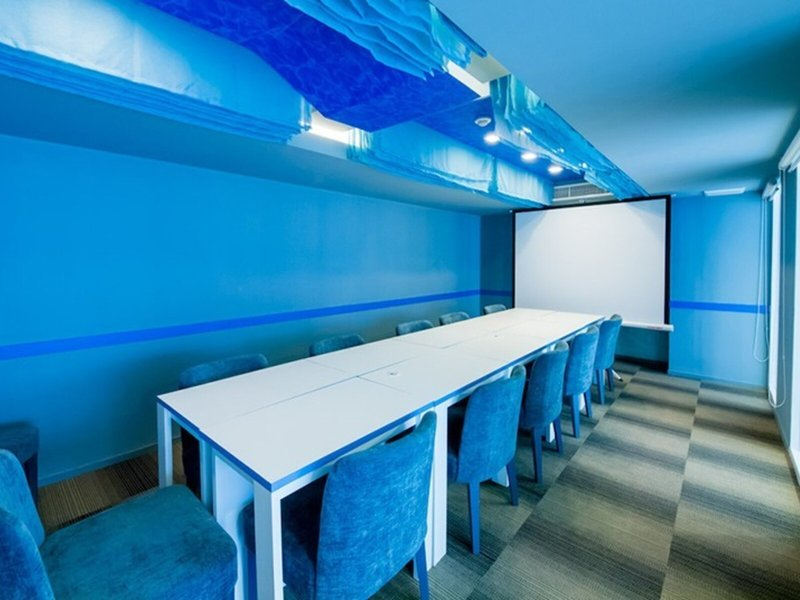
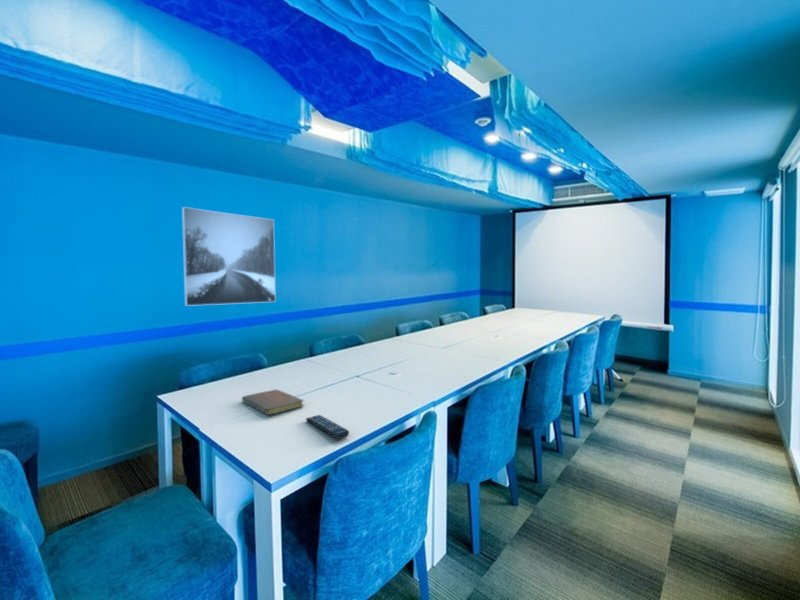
+ notebook (272, 401)
+ remote control (326, 426)
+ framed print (233, 259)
